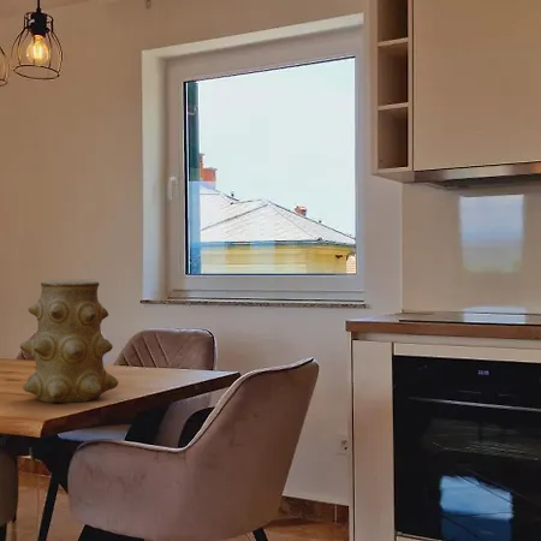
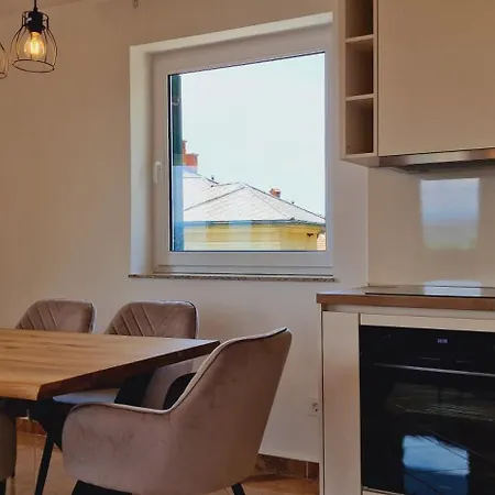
- vase (70, 338)
